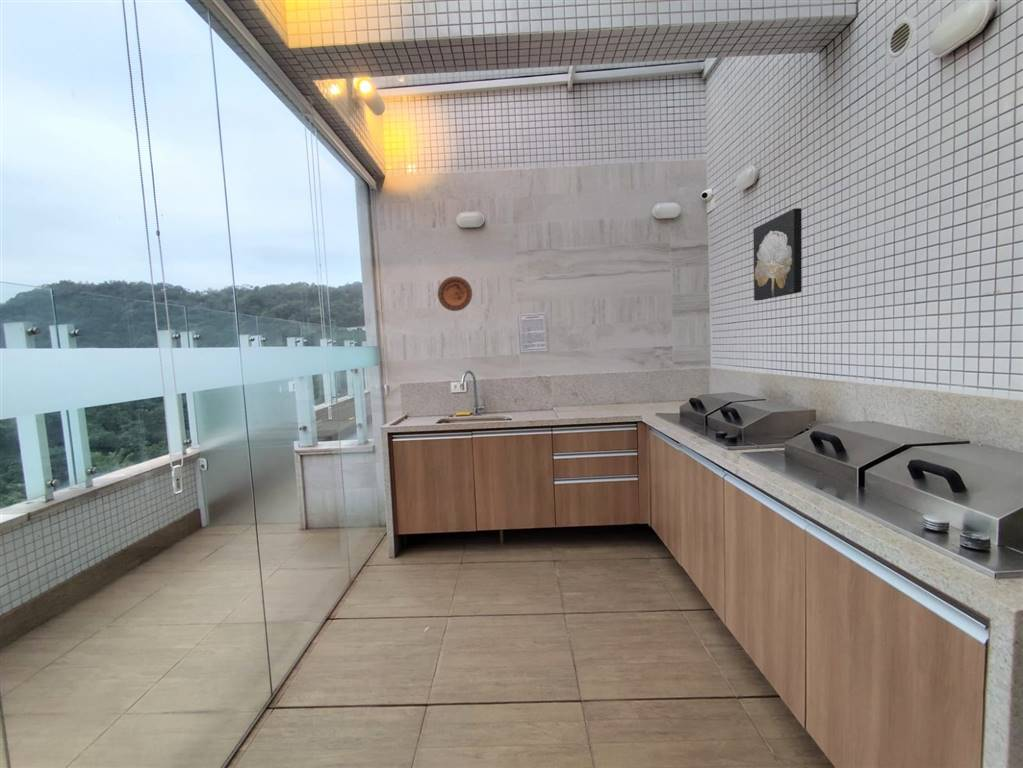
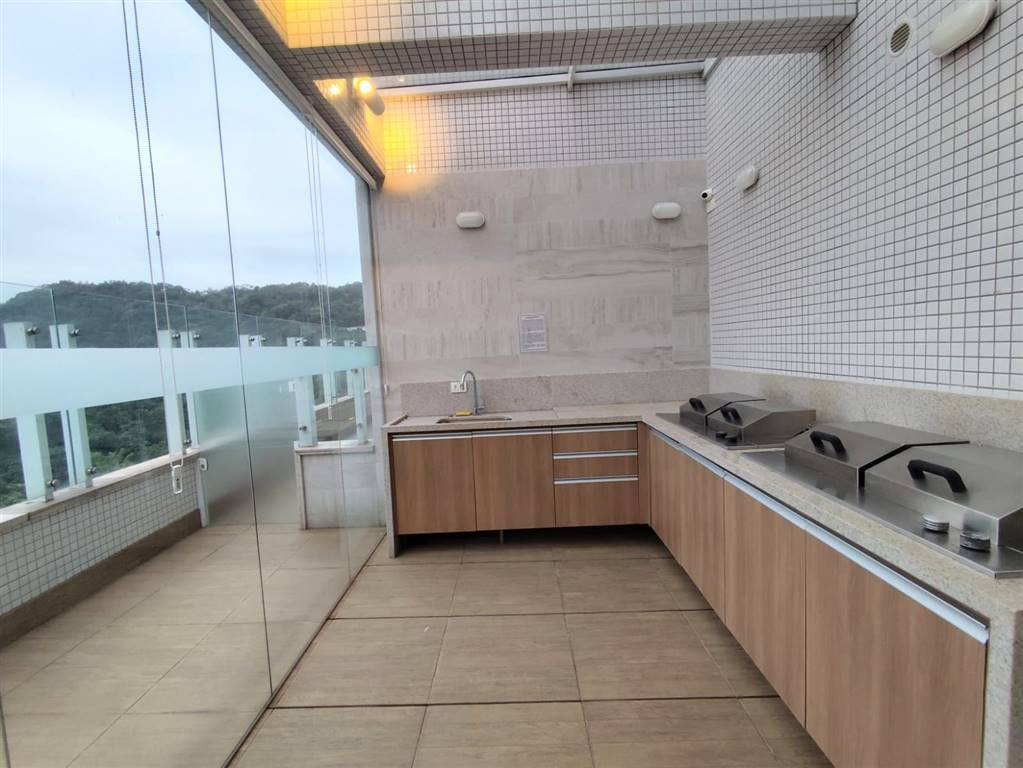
- decorative plate (455, 293)
- wall art (776, 258)
